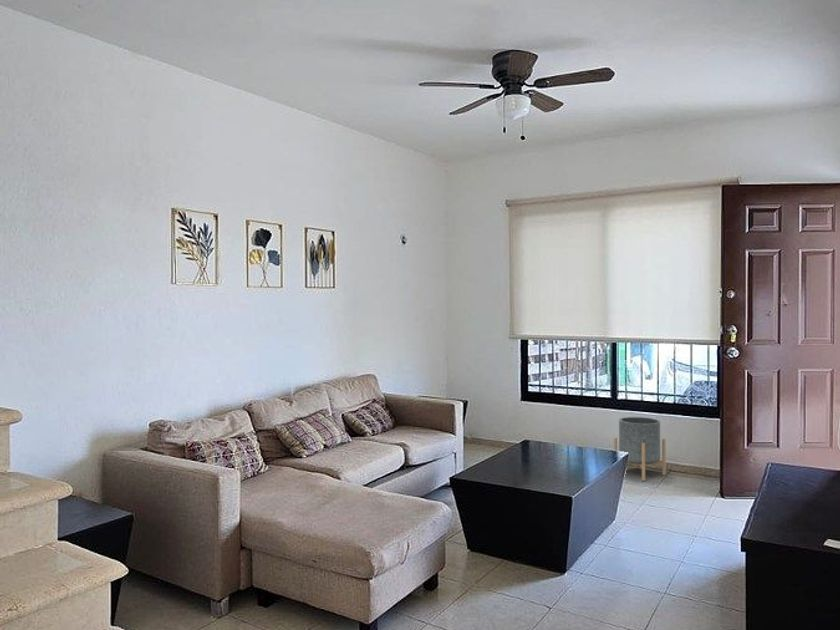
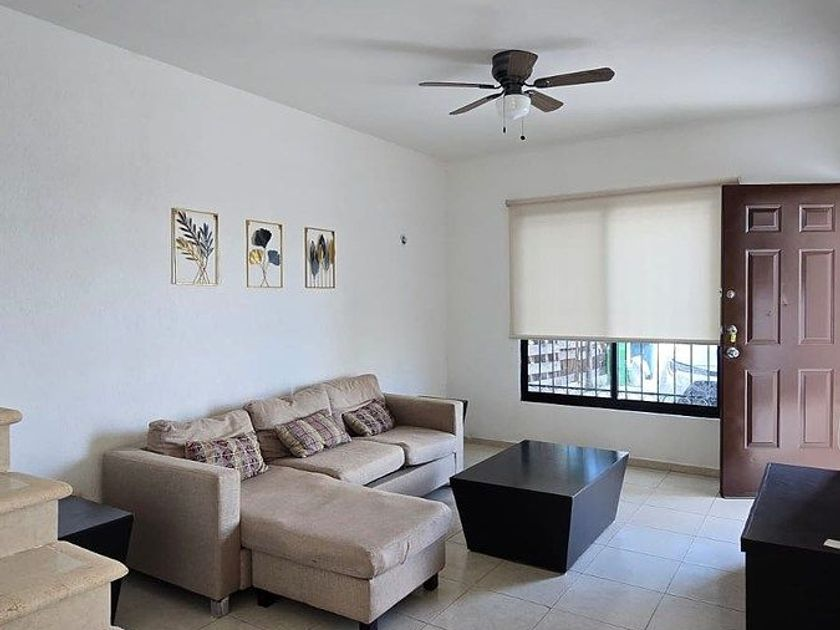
- planter (639, 447)
